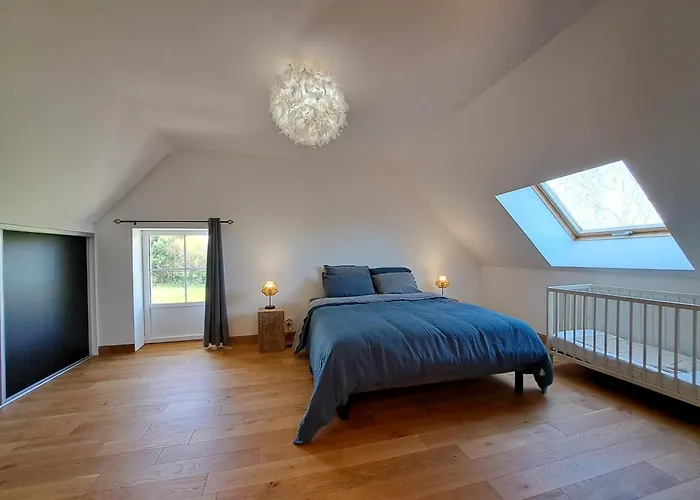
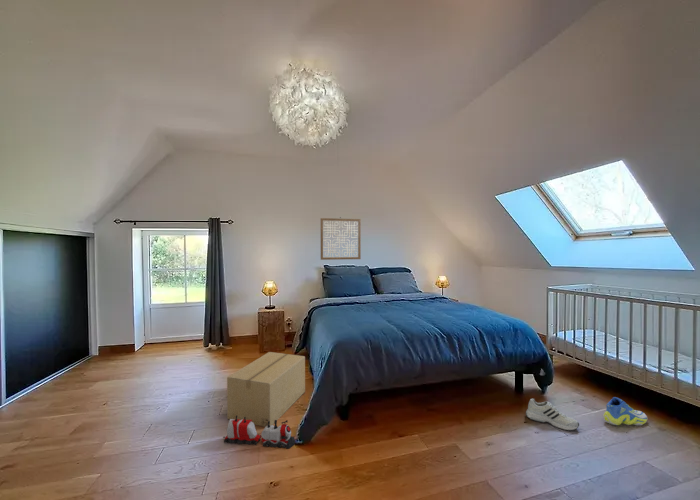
+ toy train (255, 429)
+ shoe (551, 412)
+ wall art (340, 237)
+ sneaker (626, 410)
+ cardboard box (269, 385)
